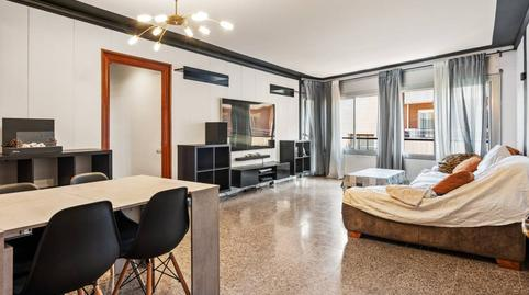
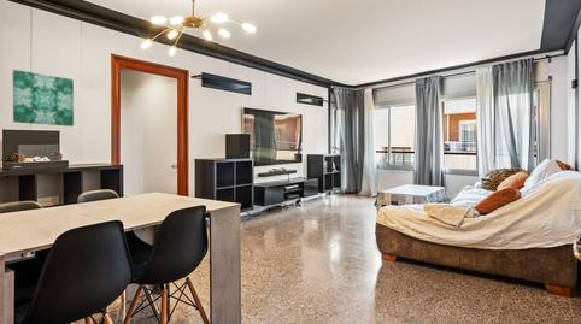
+ wall art (45, 99)
